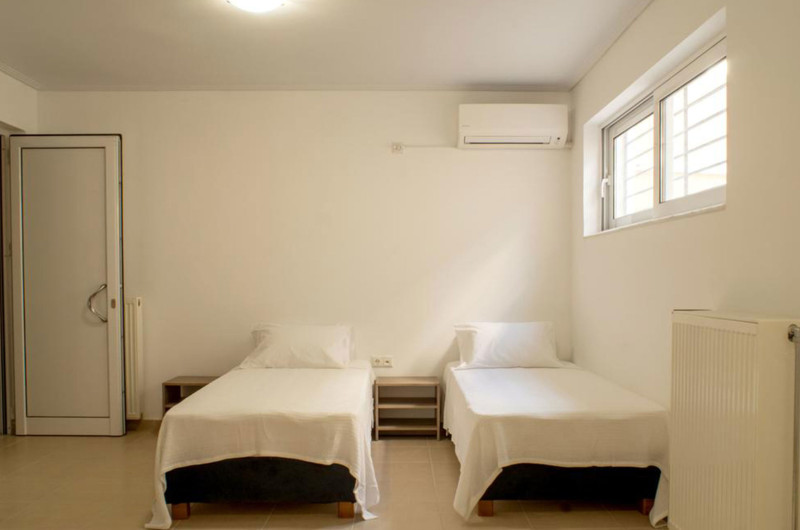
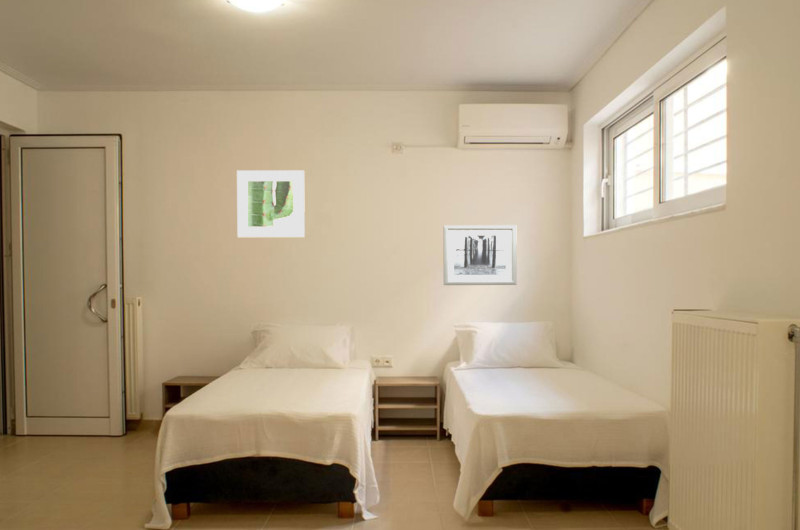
+ wall art (479, 255)
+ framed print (270, 203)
